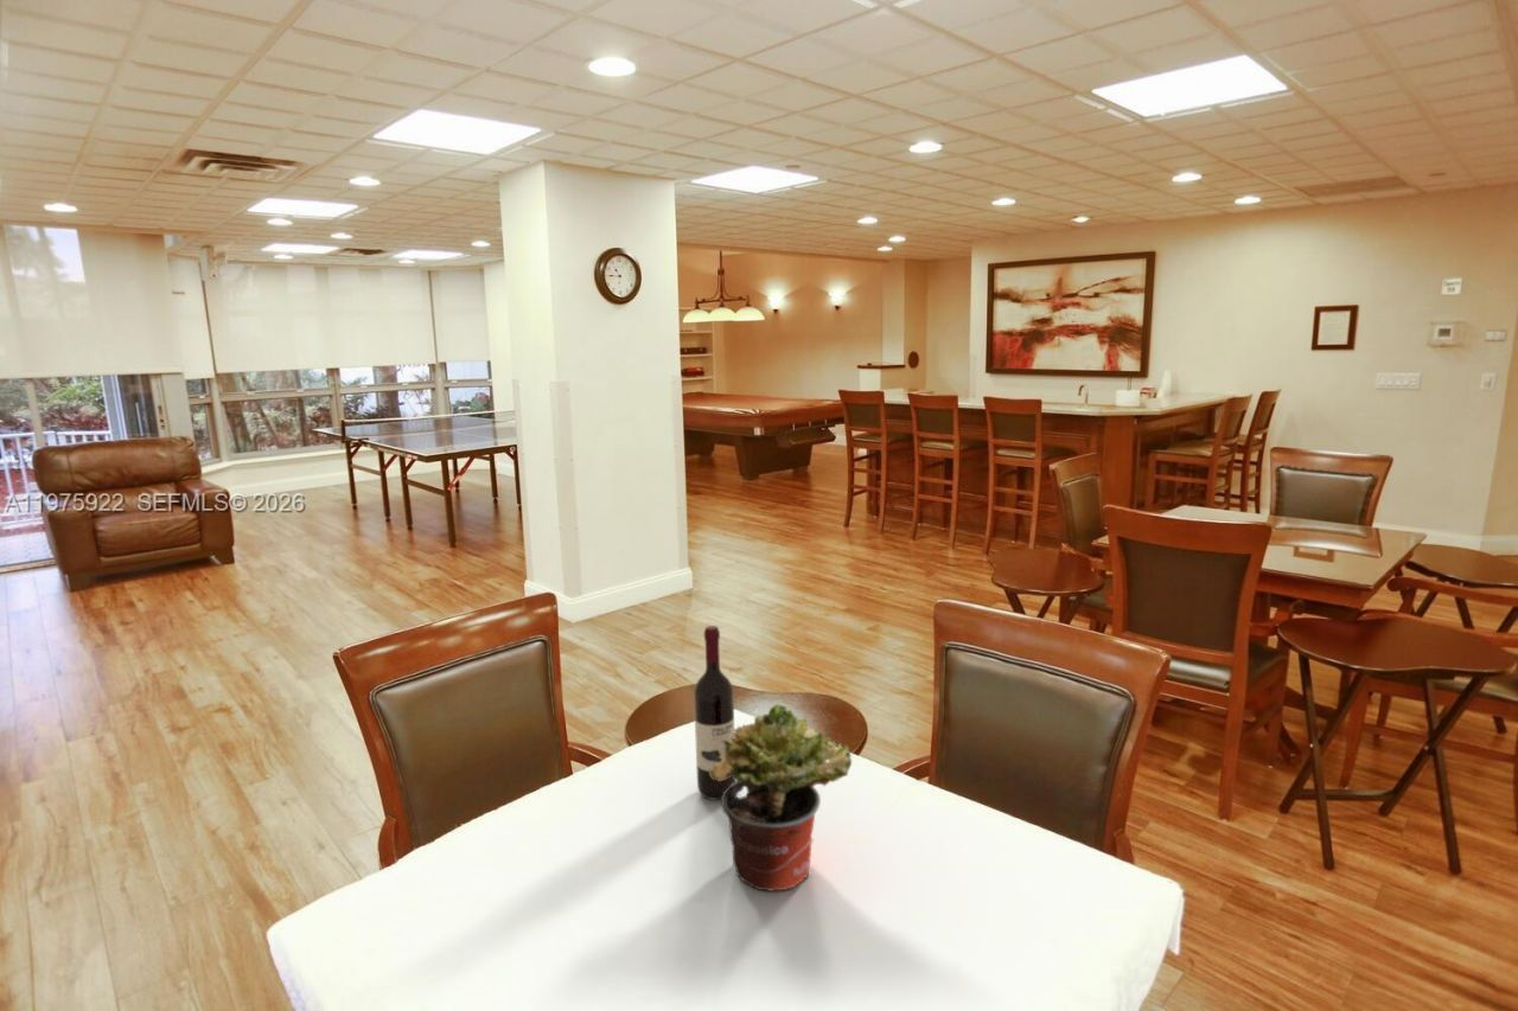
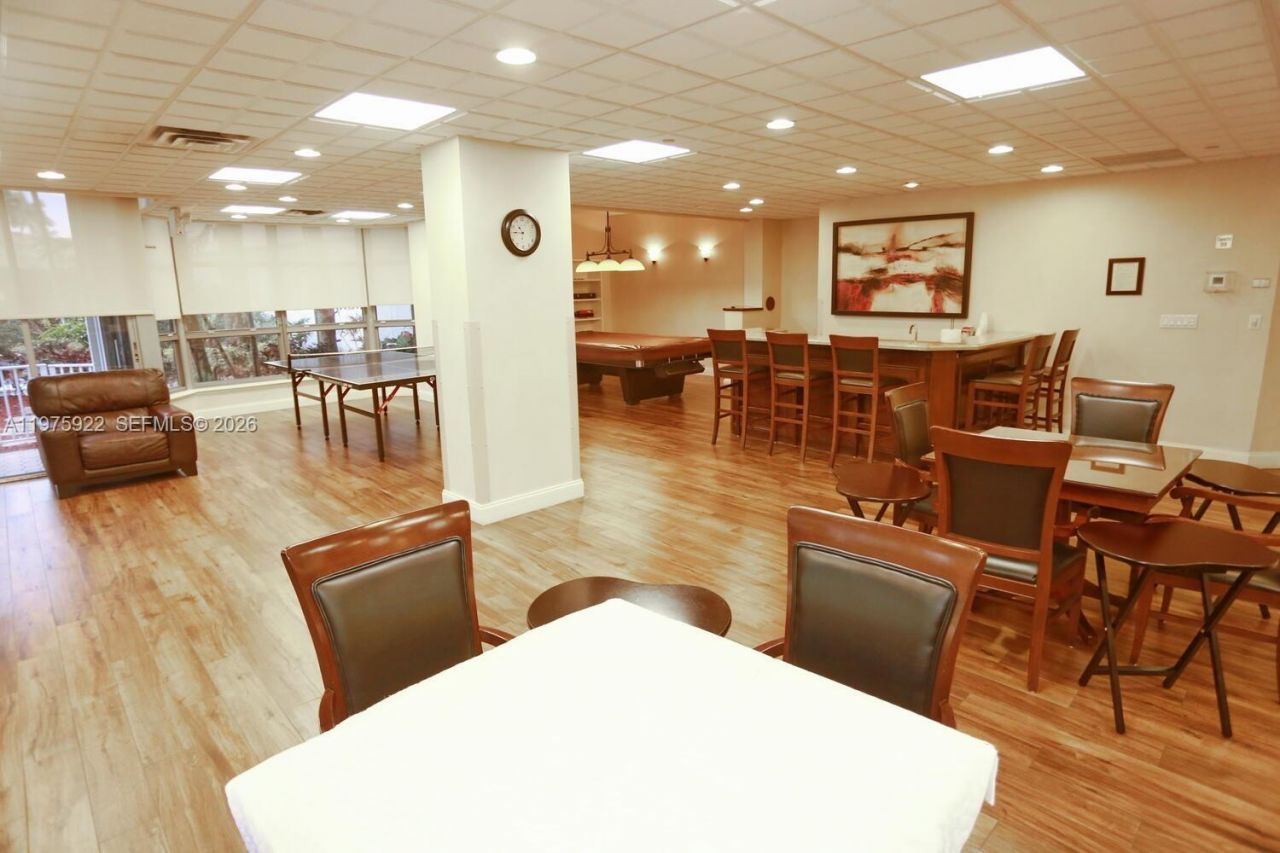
- wine bottle (714, 711)
- potted plant (782, 787)
